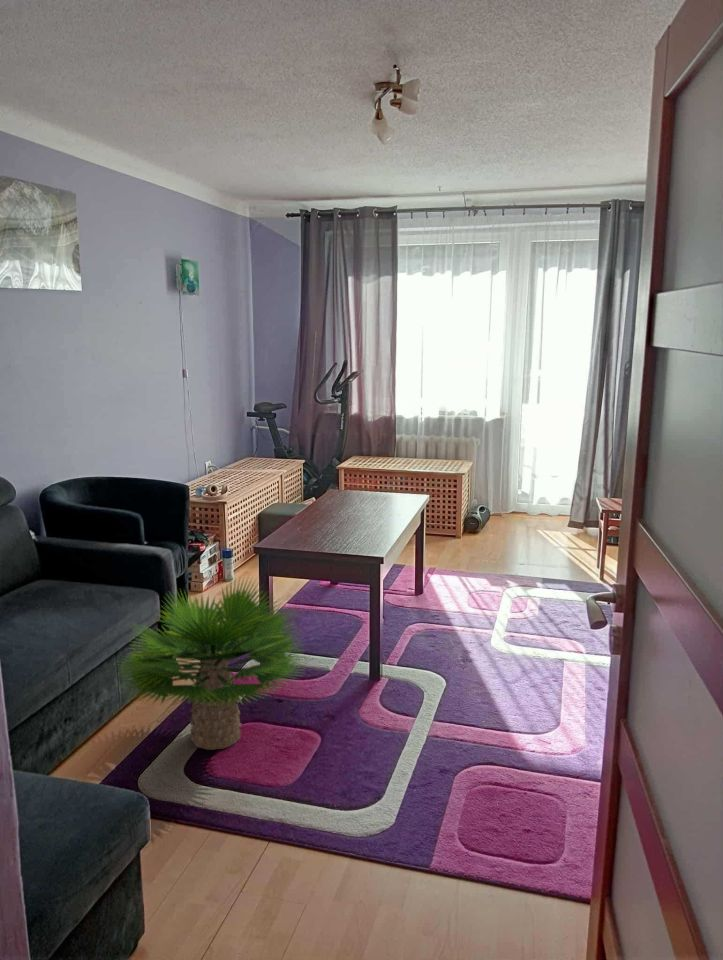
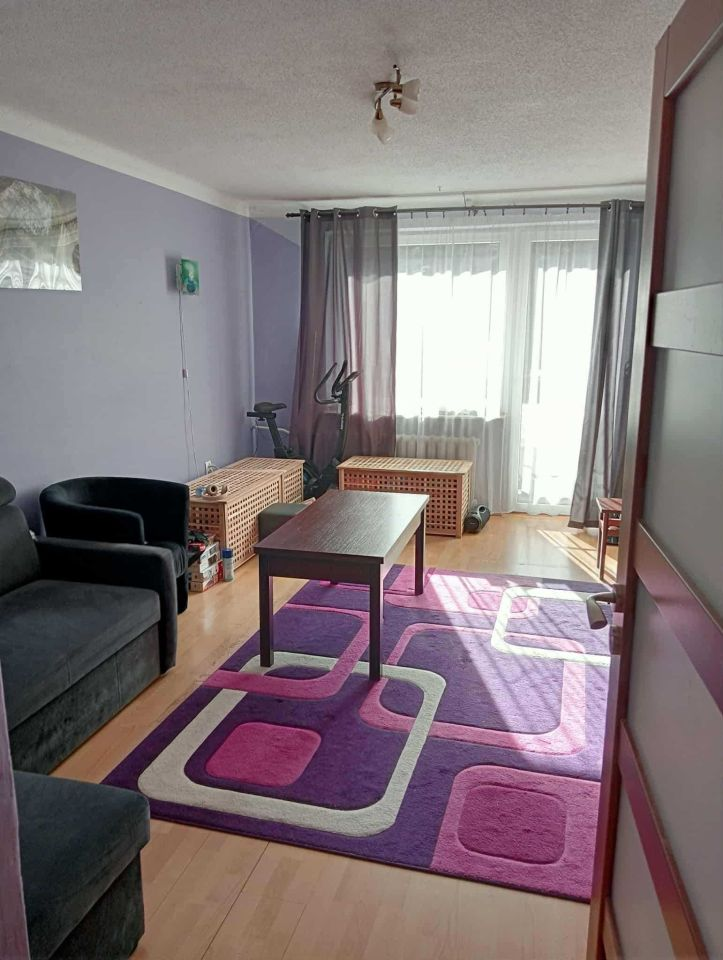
- potted plant (212, 662)
